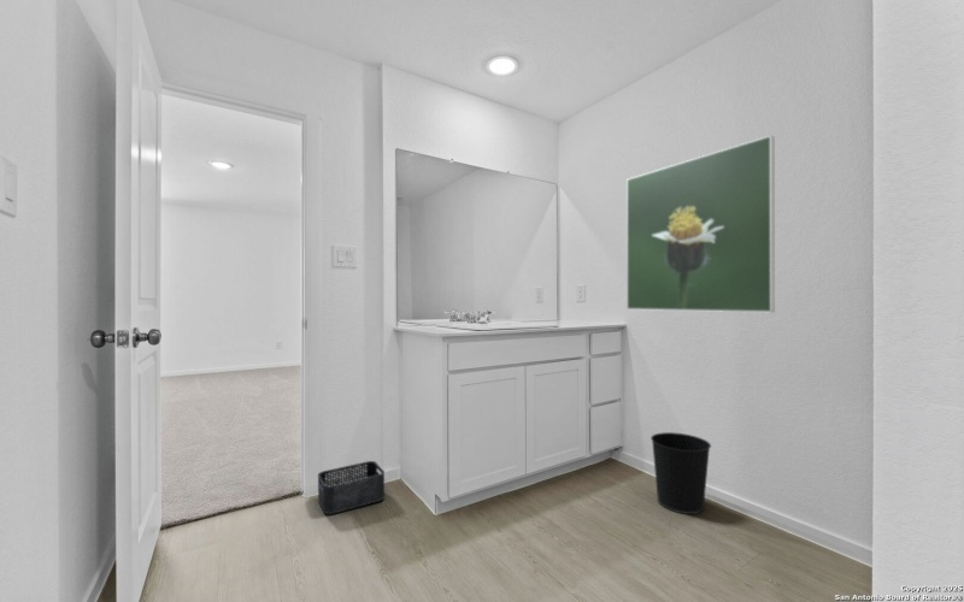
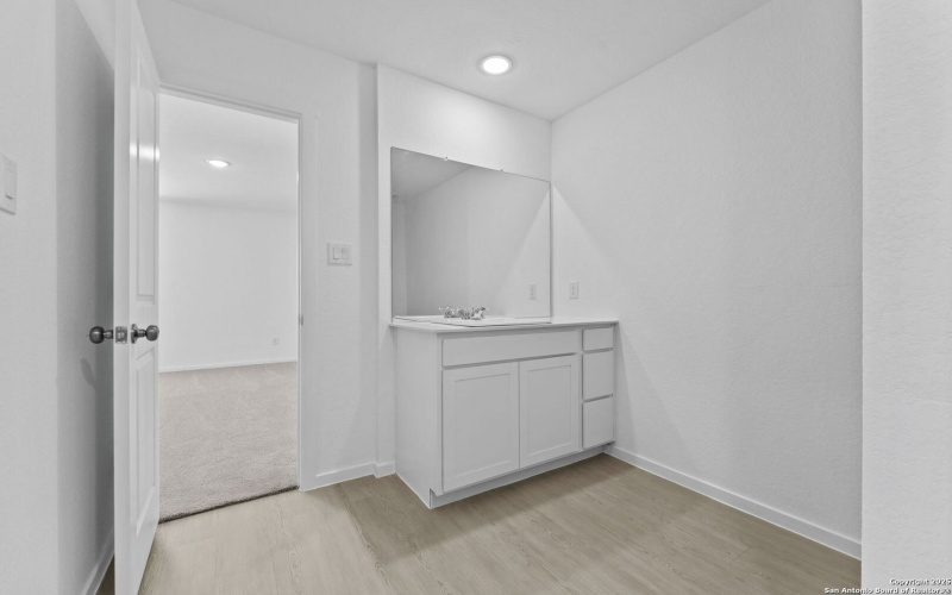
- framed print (689, 235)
- storage bin (351, 485)
- wastebasket (680, 472)
